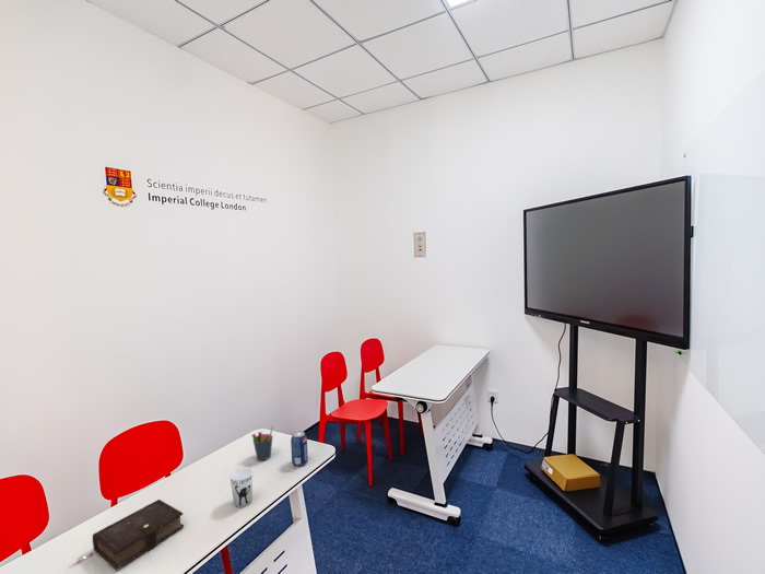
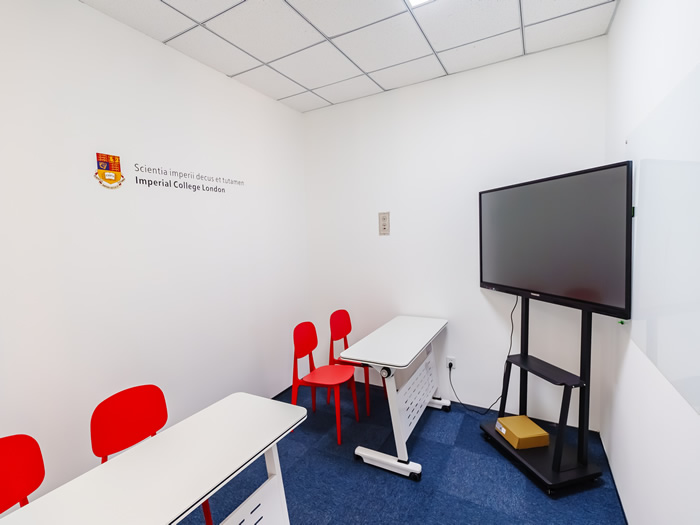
- beverage can (298, 448)
- cup (242, 487)
- pen holder (262, 442)
- book (127, 536)
